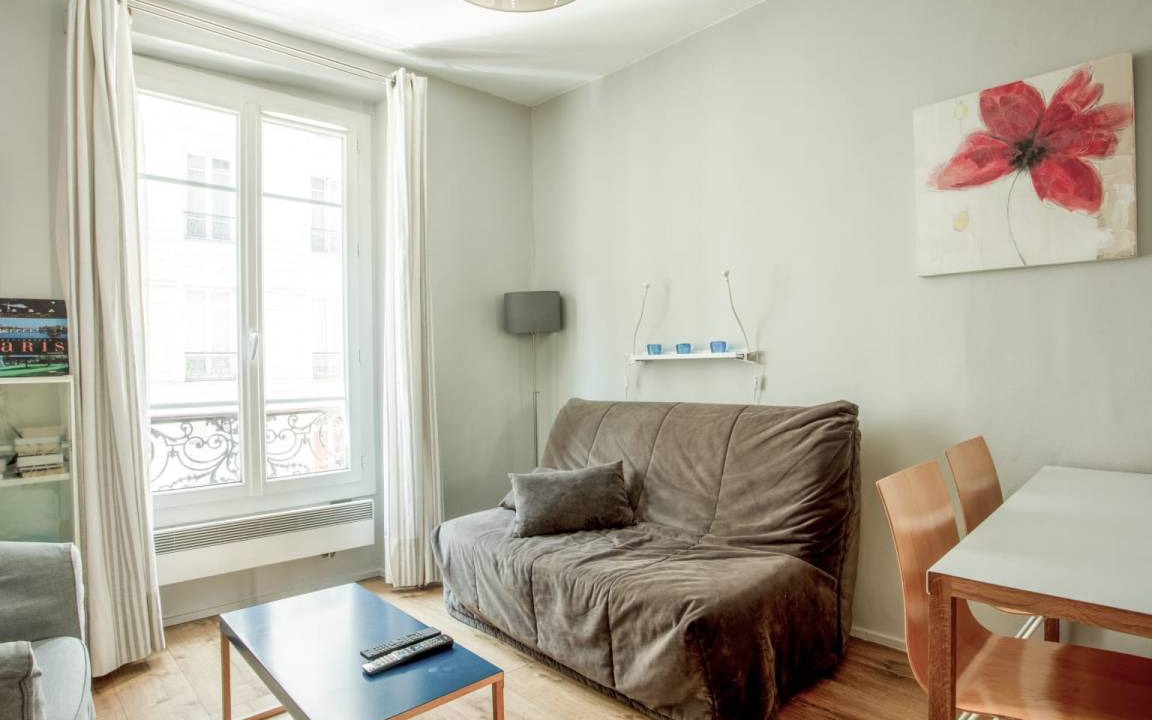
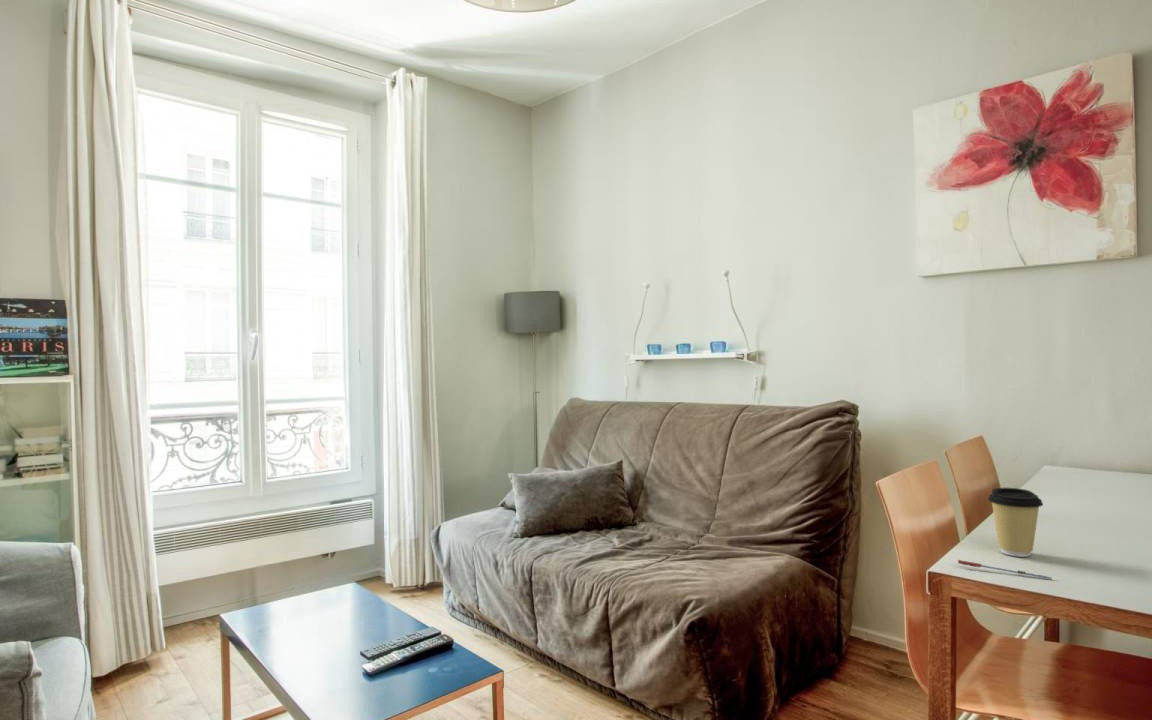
+ pen (1003, 569)
+ coffee cup (1015, 522)
